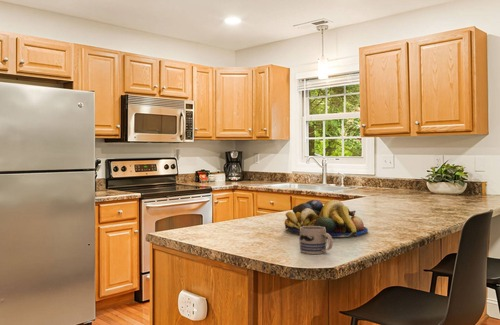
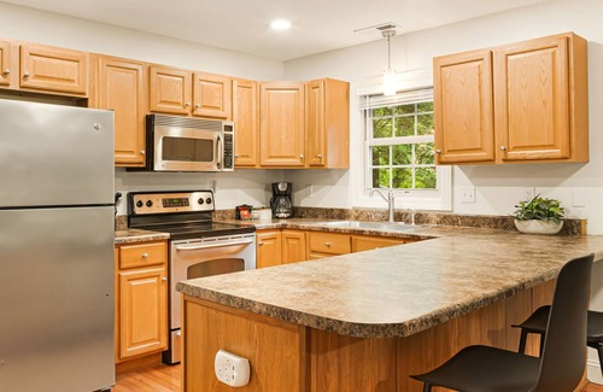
- mug (316, 240)
- fruit bowl (326, 215)
